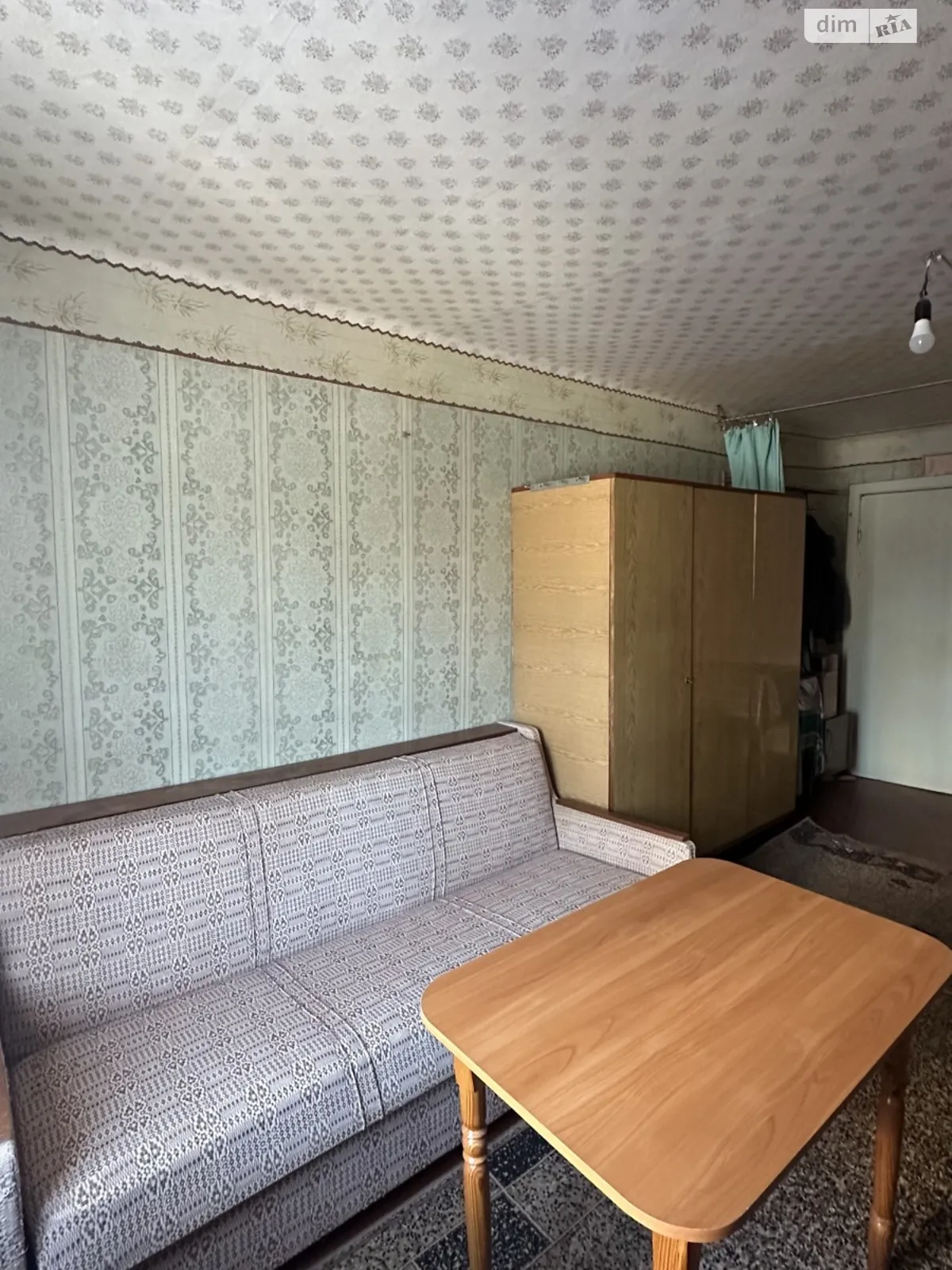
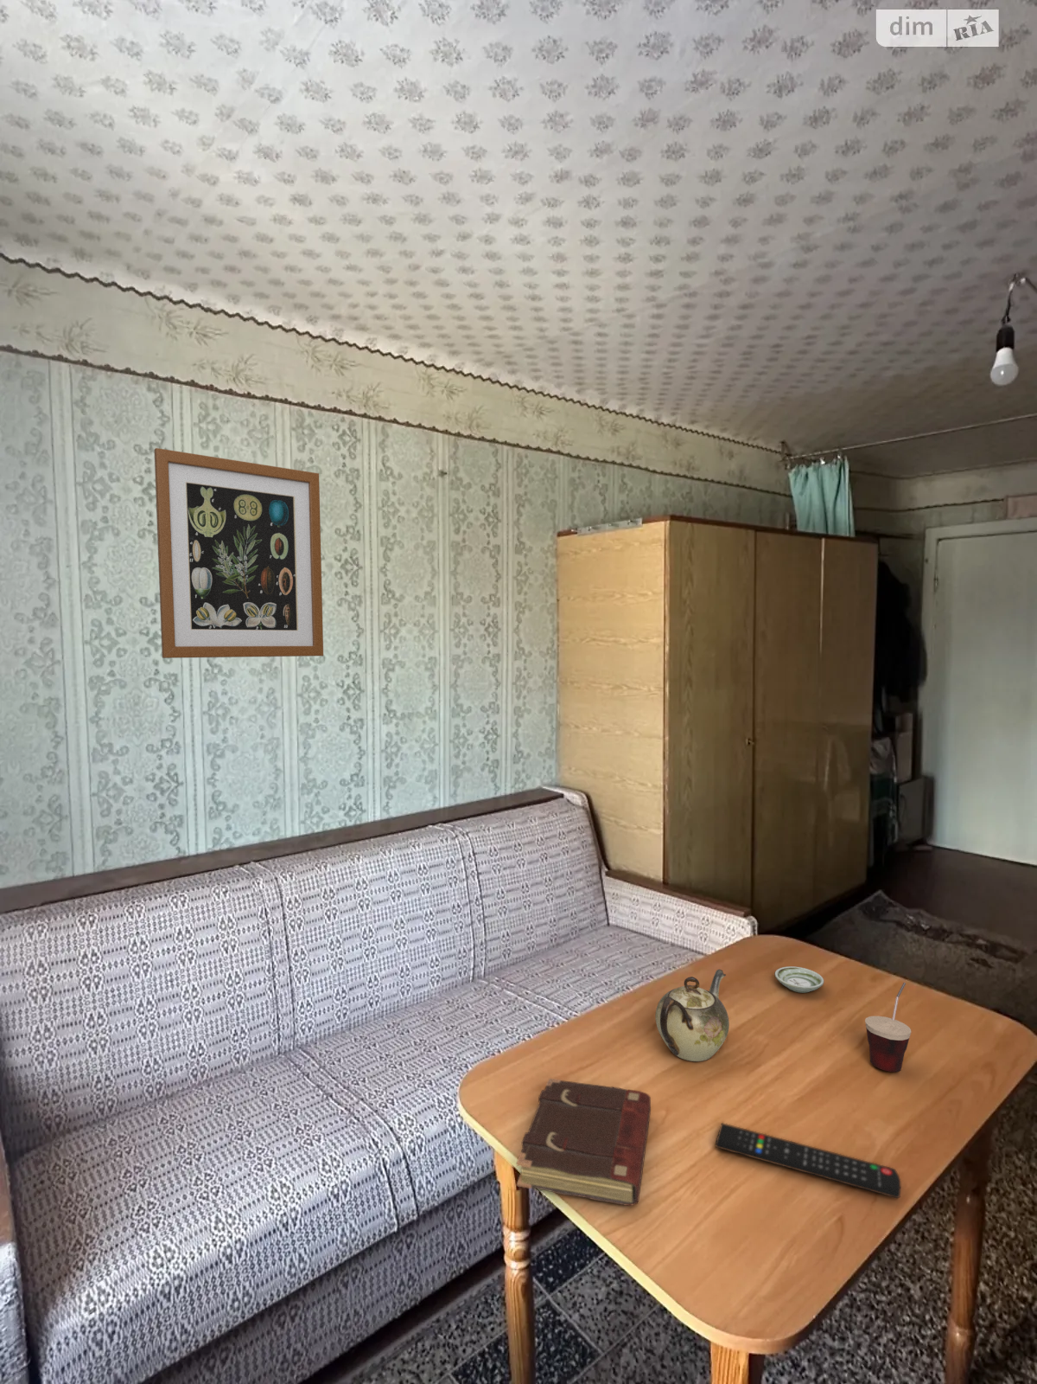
+ teapot (694, 1011)
+ saucer (798, 981)
+ wall art (245, 560)
+ cup (893, 1025)
+ book (587, 1134)
+ remote control (805, 1160)
